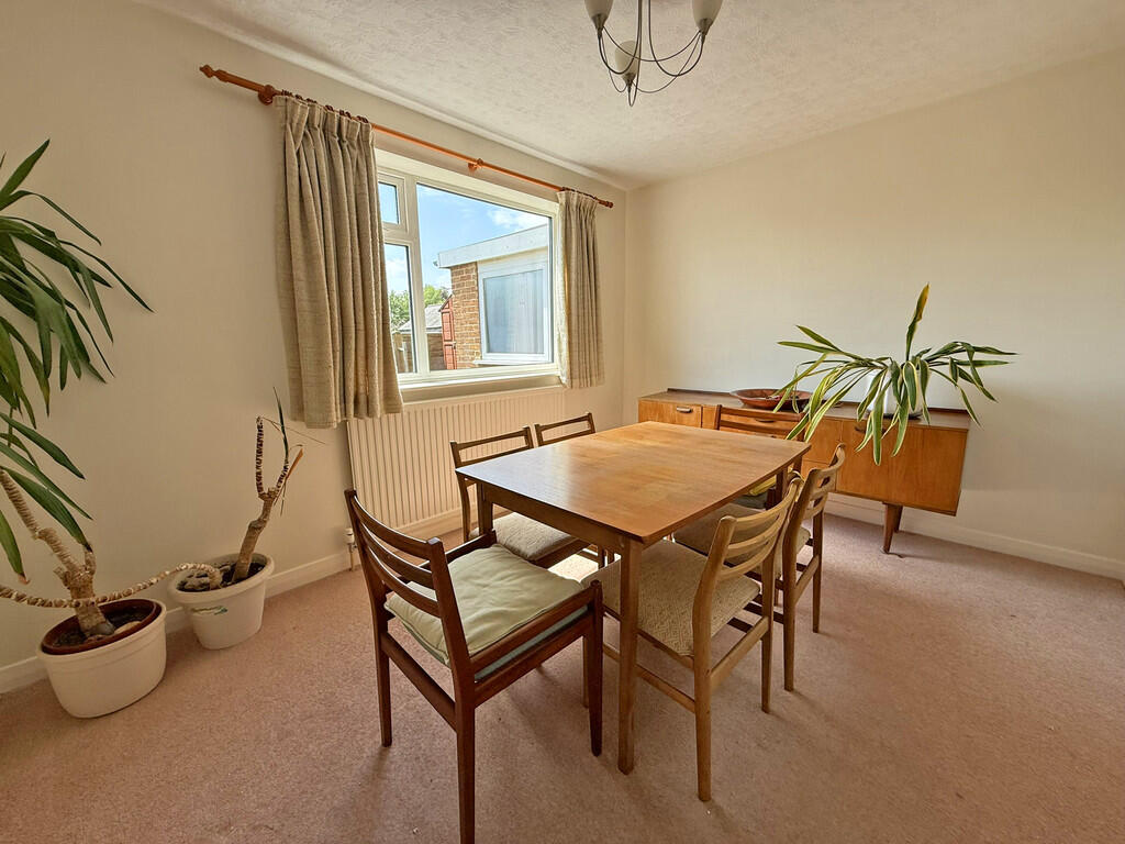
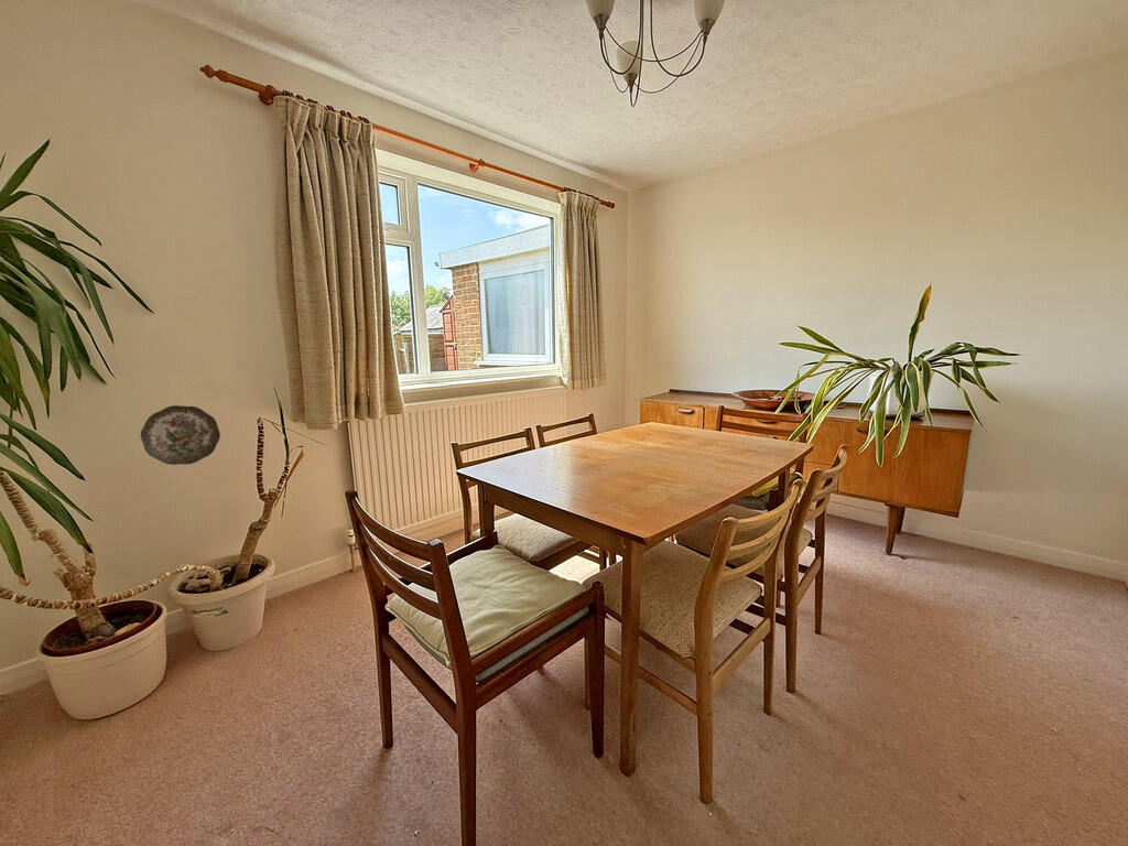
+ decorative plate (182, 434)
